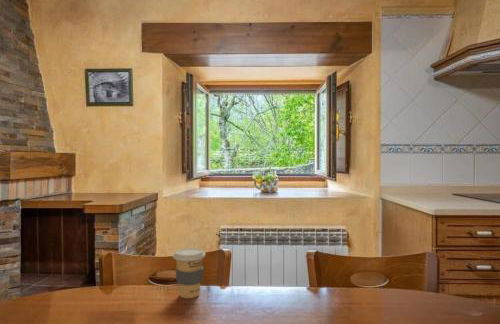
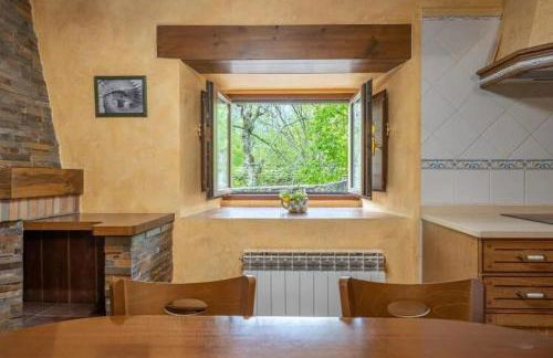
- coffee cup (189, 273)
